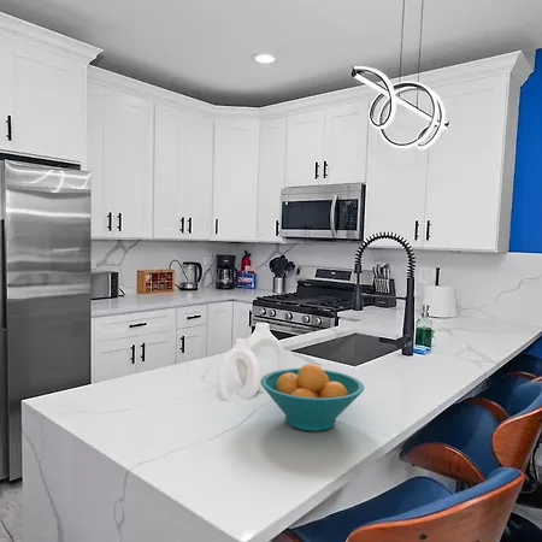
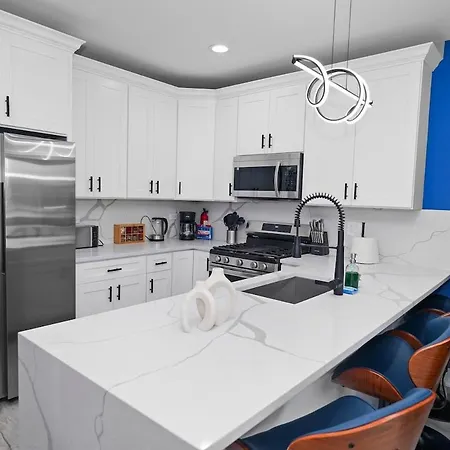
- fruit bowl (311, 393)
